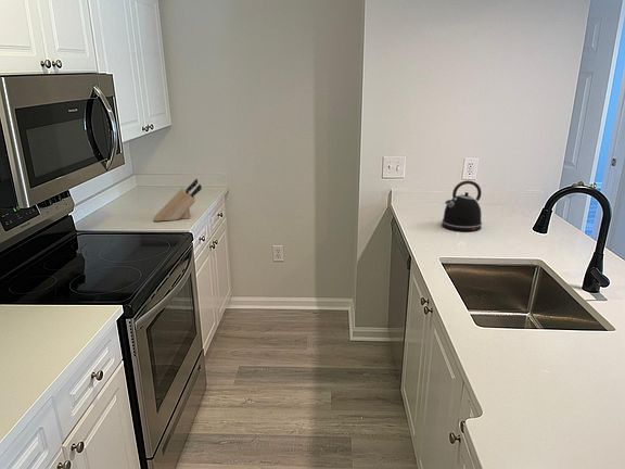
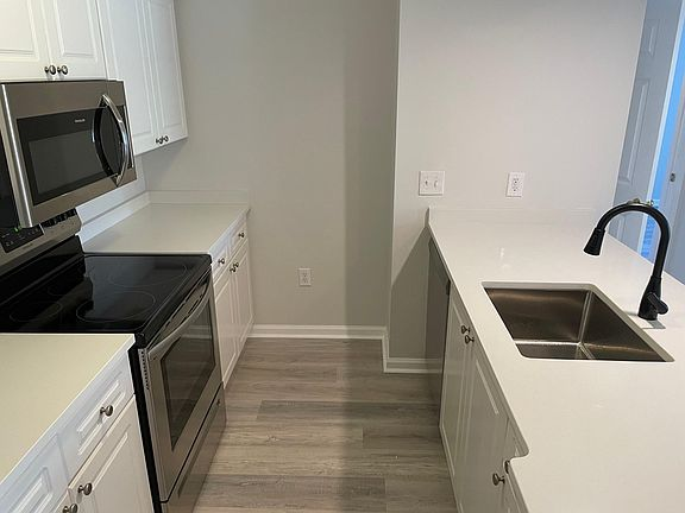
- kettle (463, 203)
- knife block (177, 199)
